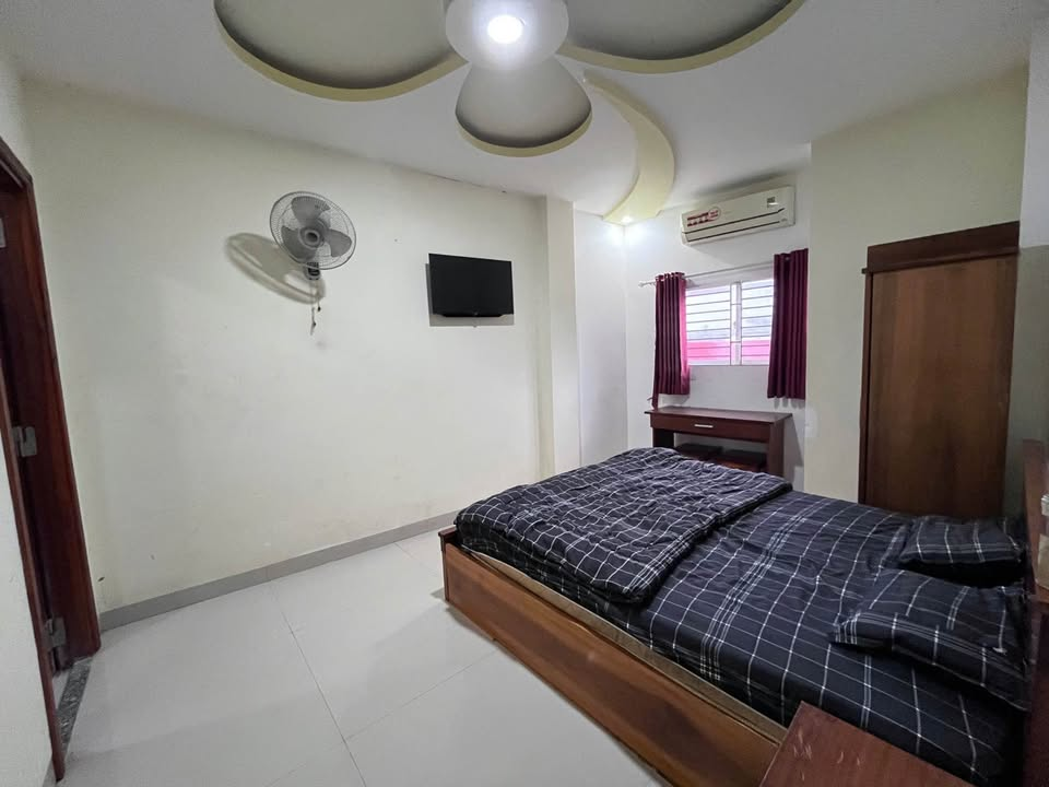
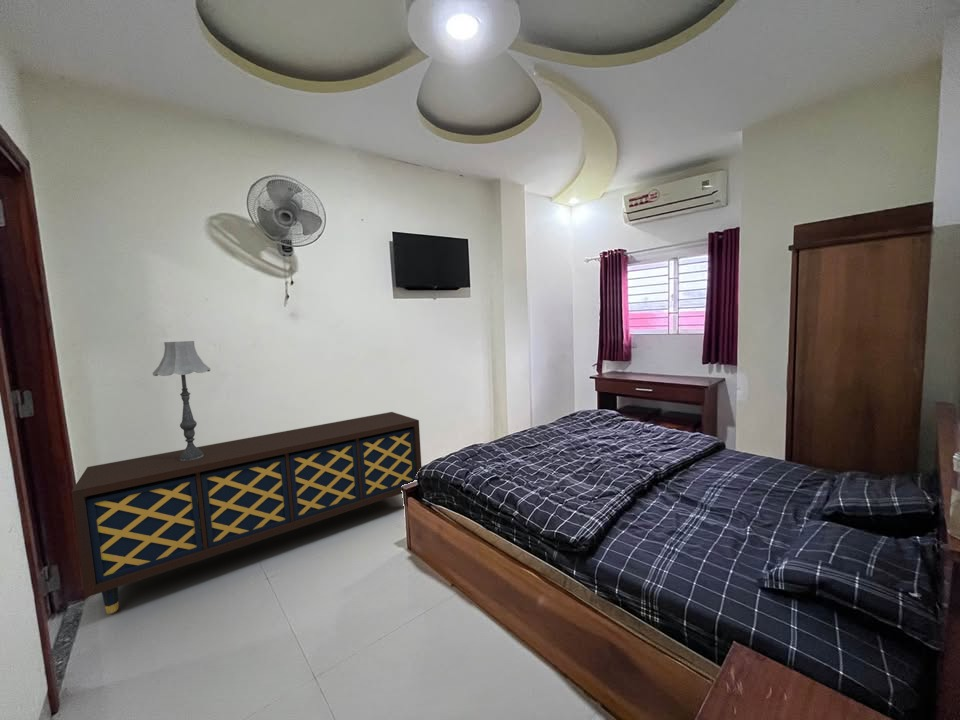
+ sideboard (283, 489)
+ table lamp (186, 399)
